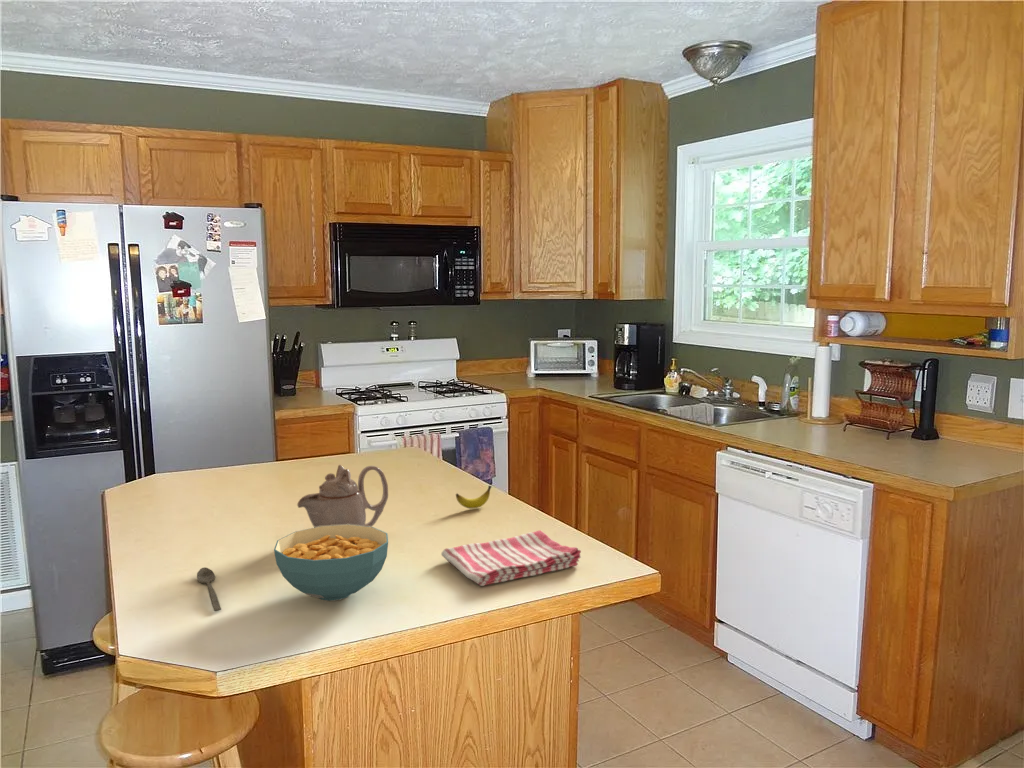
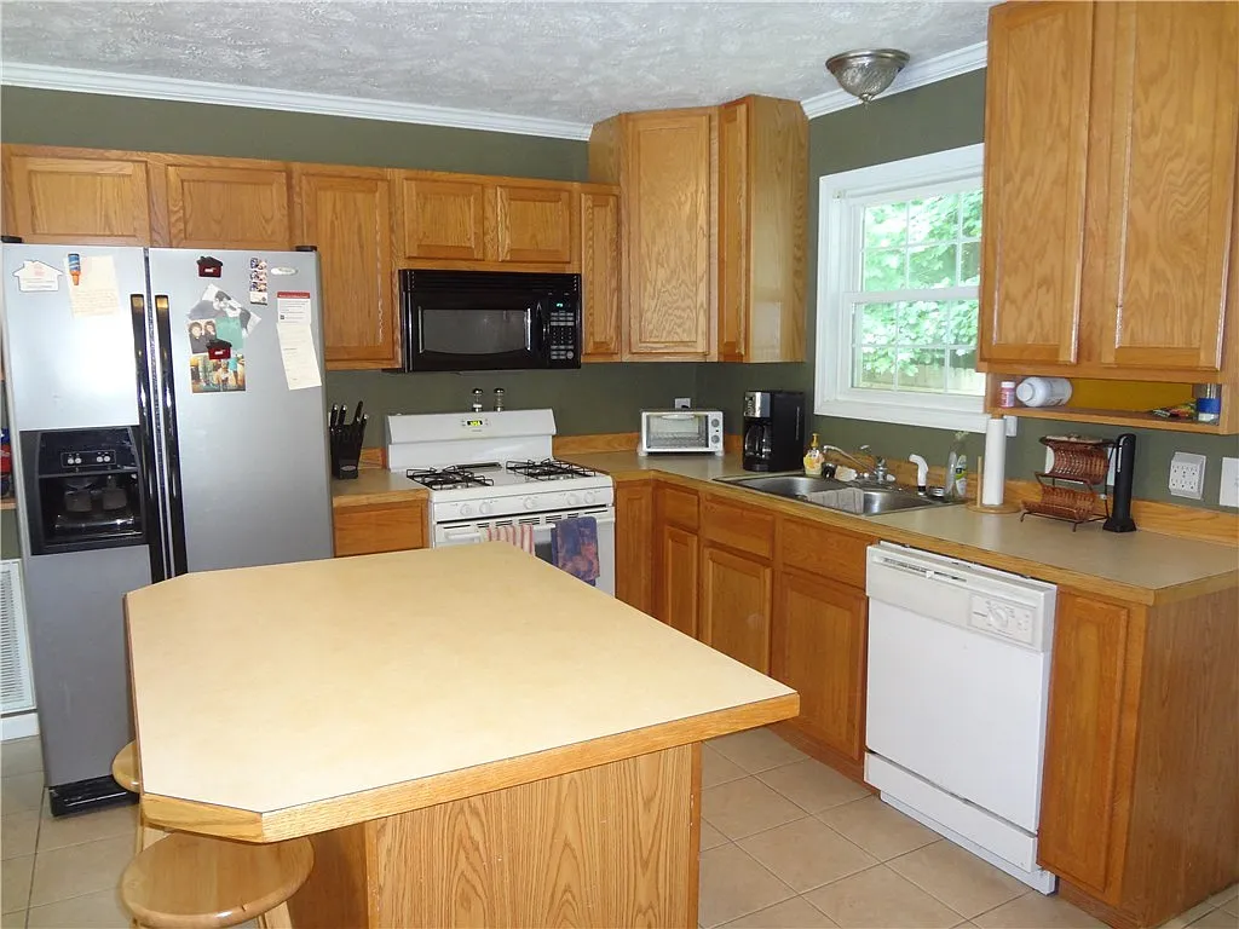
- spoon (210, 587)
- dish towel (510, 554)
- teapot (344, 501)
- cereal bowl (333, 567)
- banana (474, 498)
